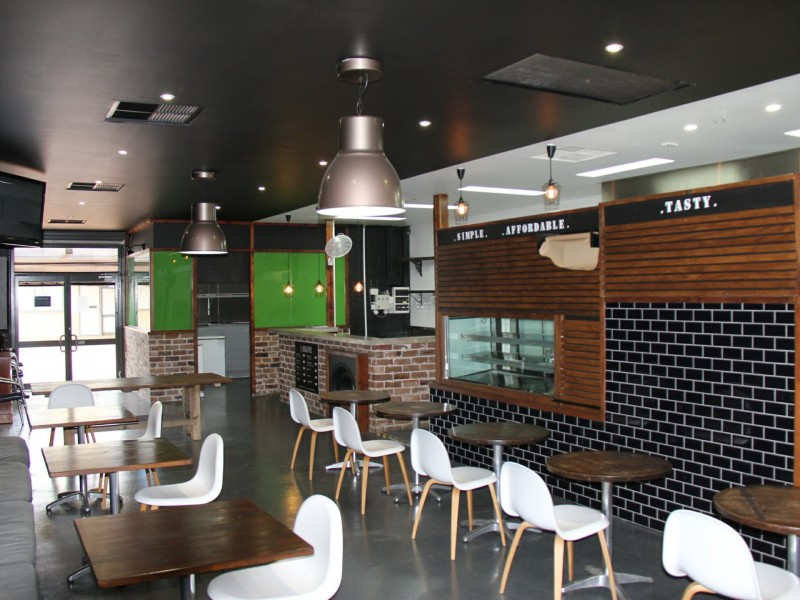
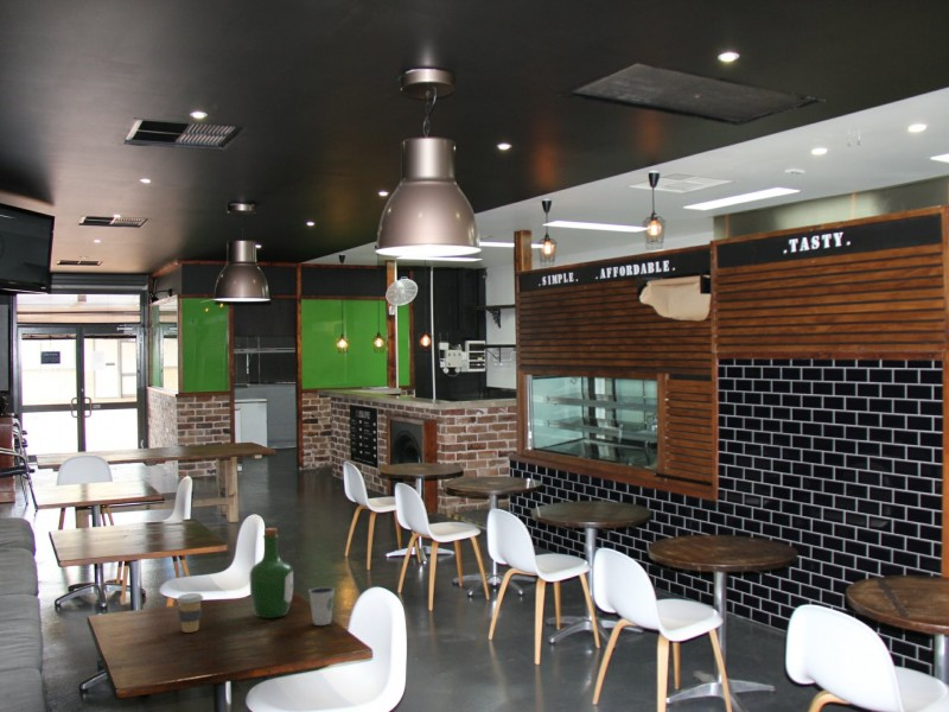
+ dixie cup (321, 606)
+ coffee cup (190, 612)
+ wine bottle (270, 571)
